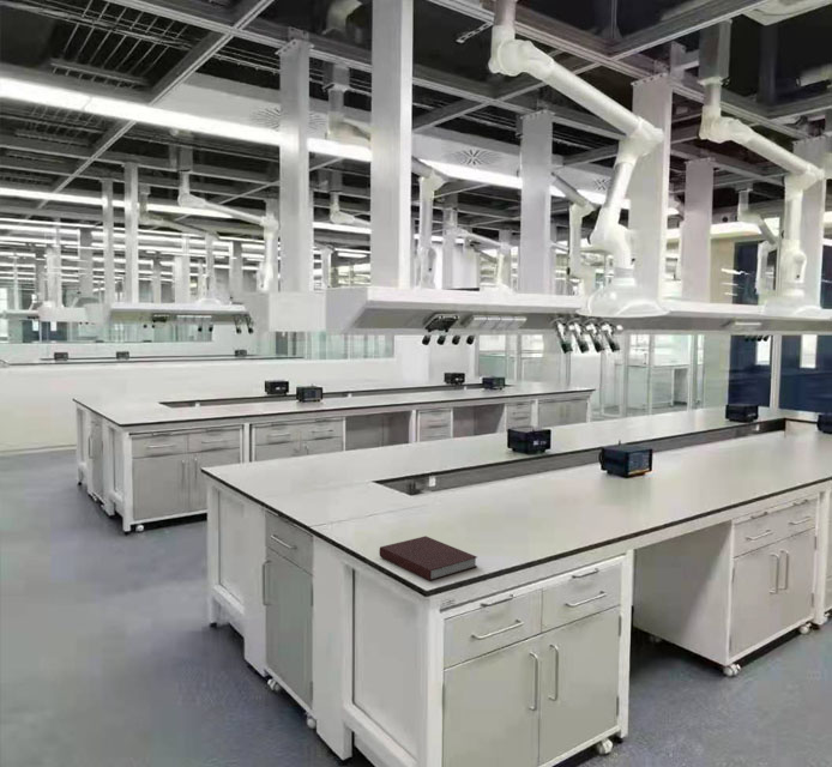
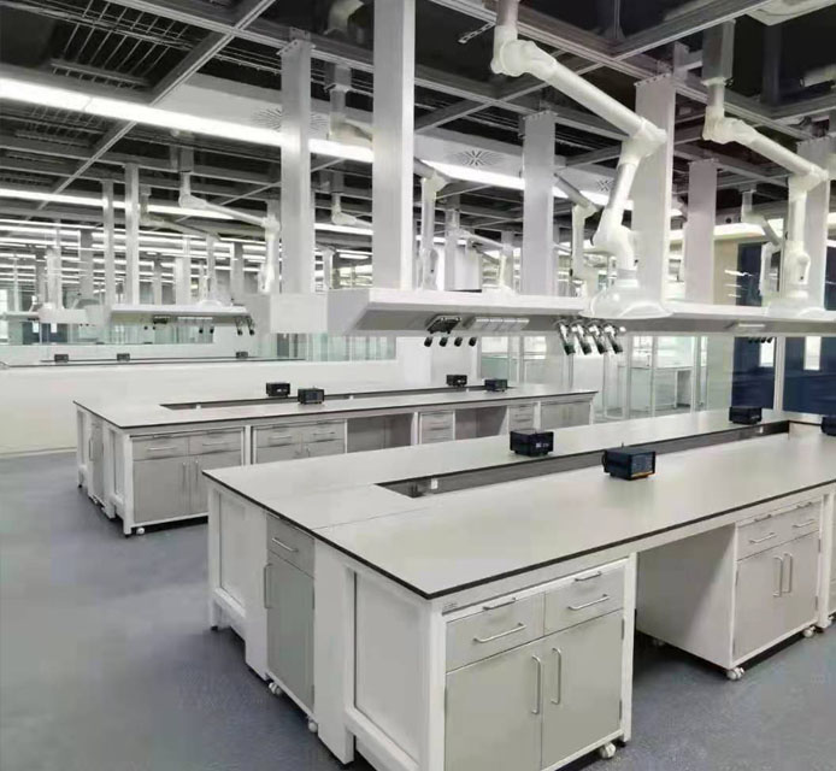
- notebook (427, 556)
